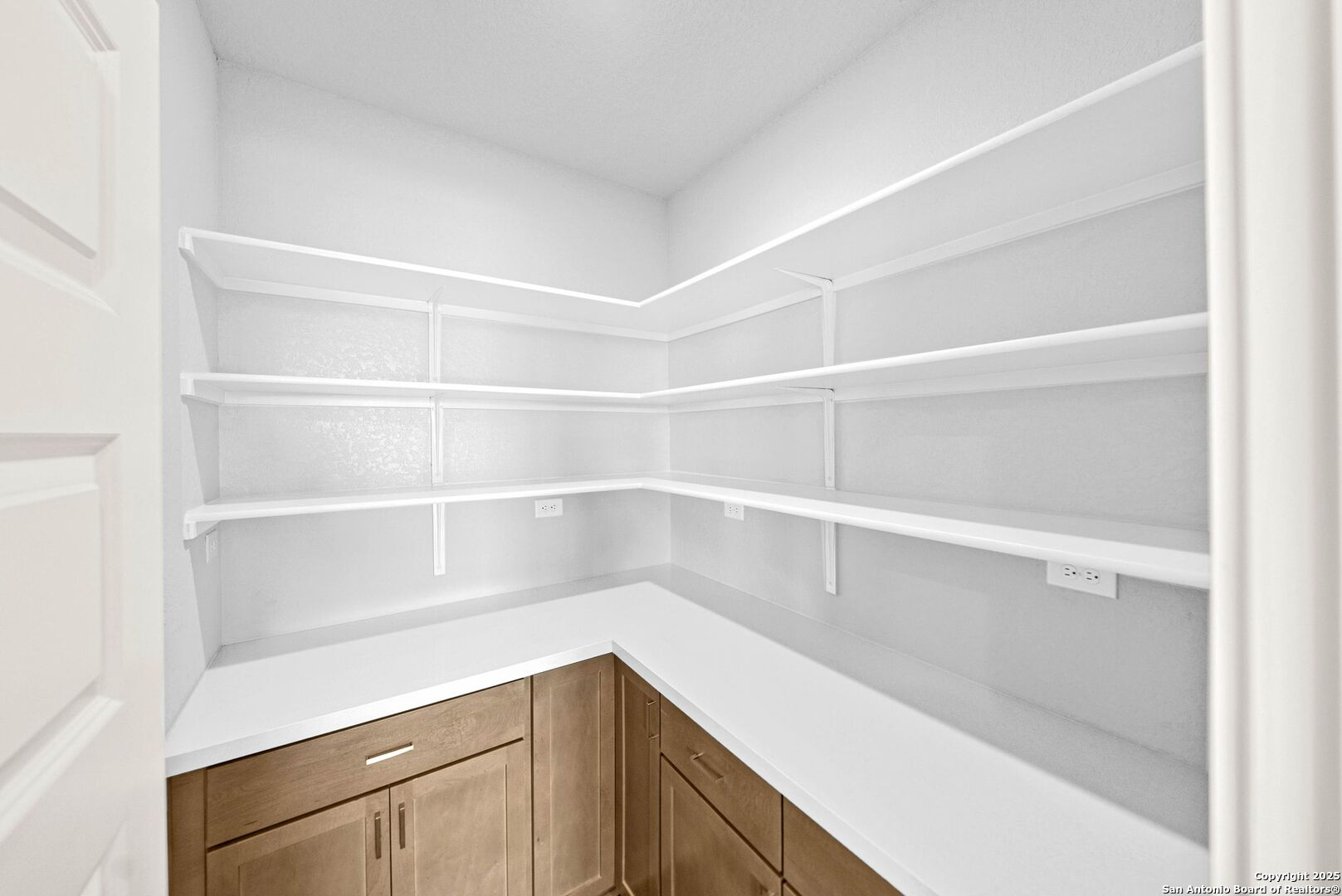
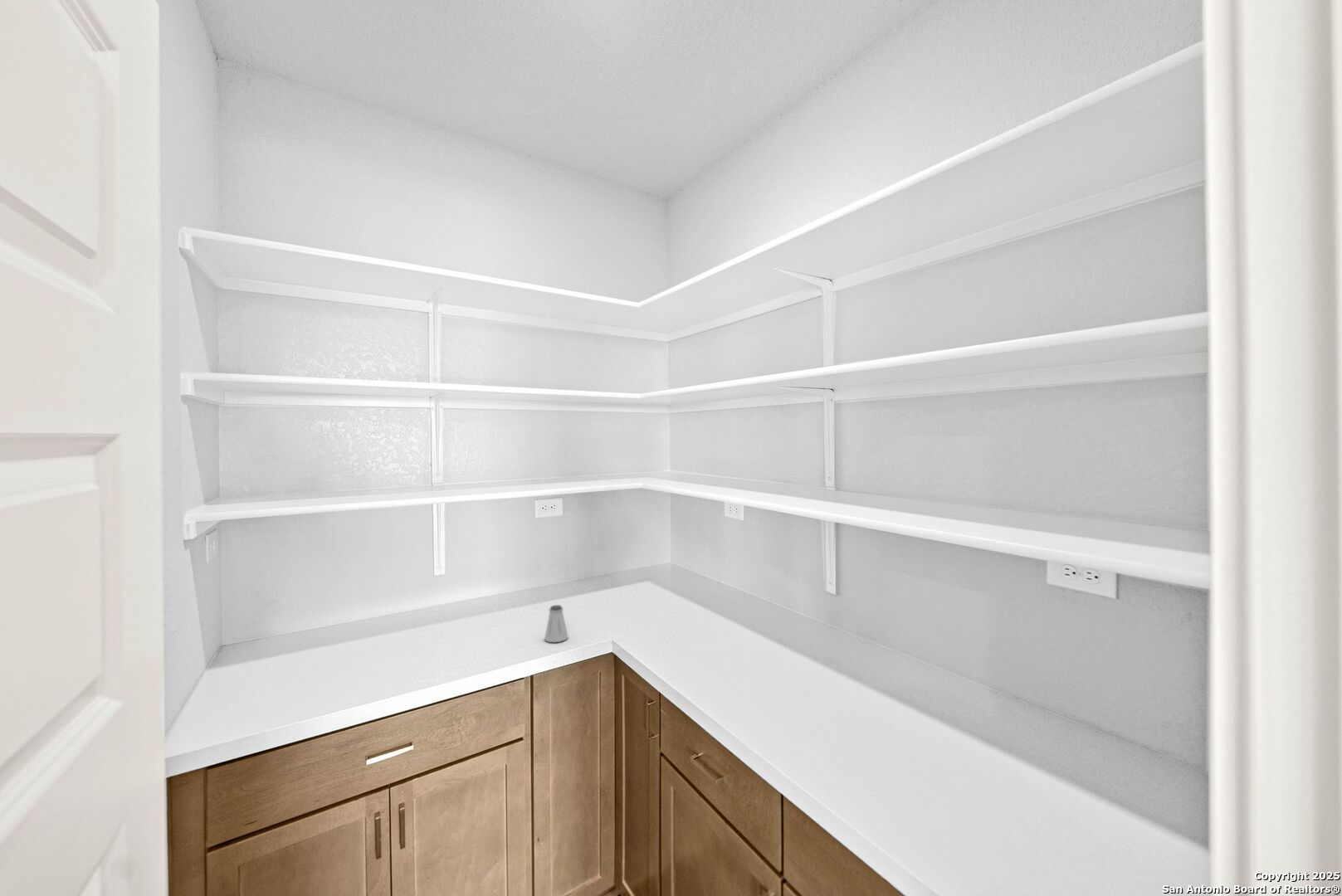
+ saltshaker (556, 622)
